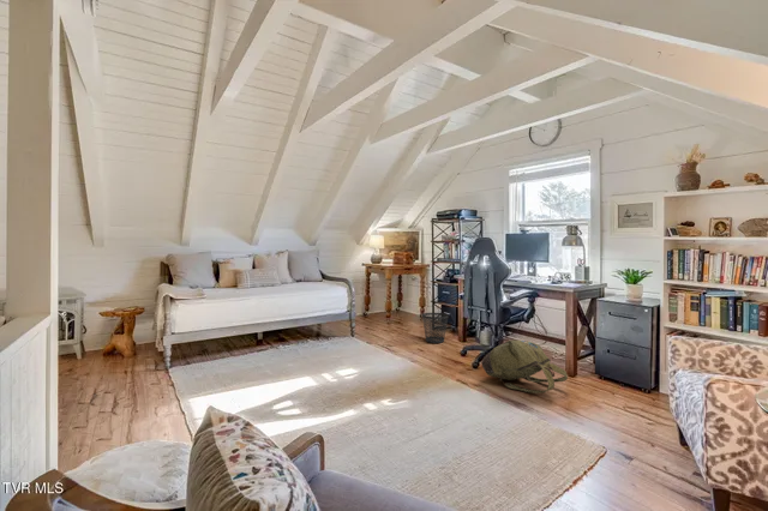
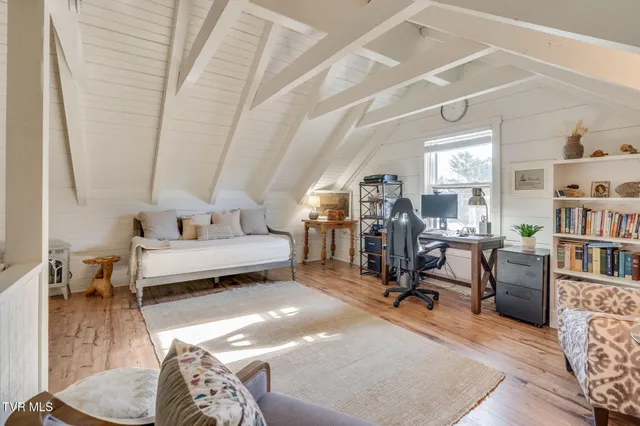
- backpack (523, 362)
- wastebasket (434, 327)
